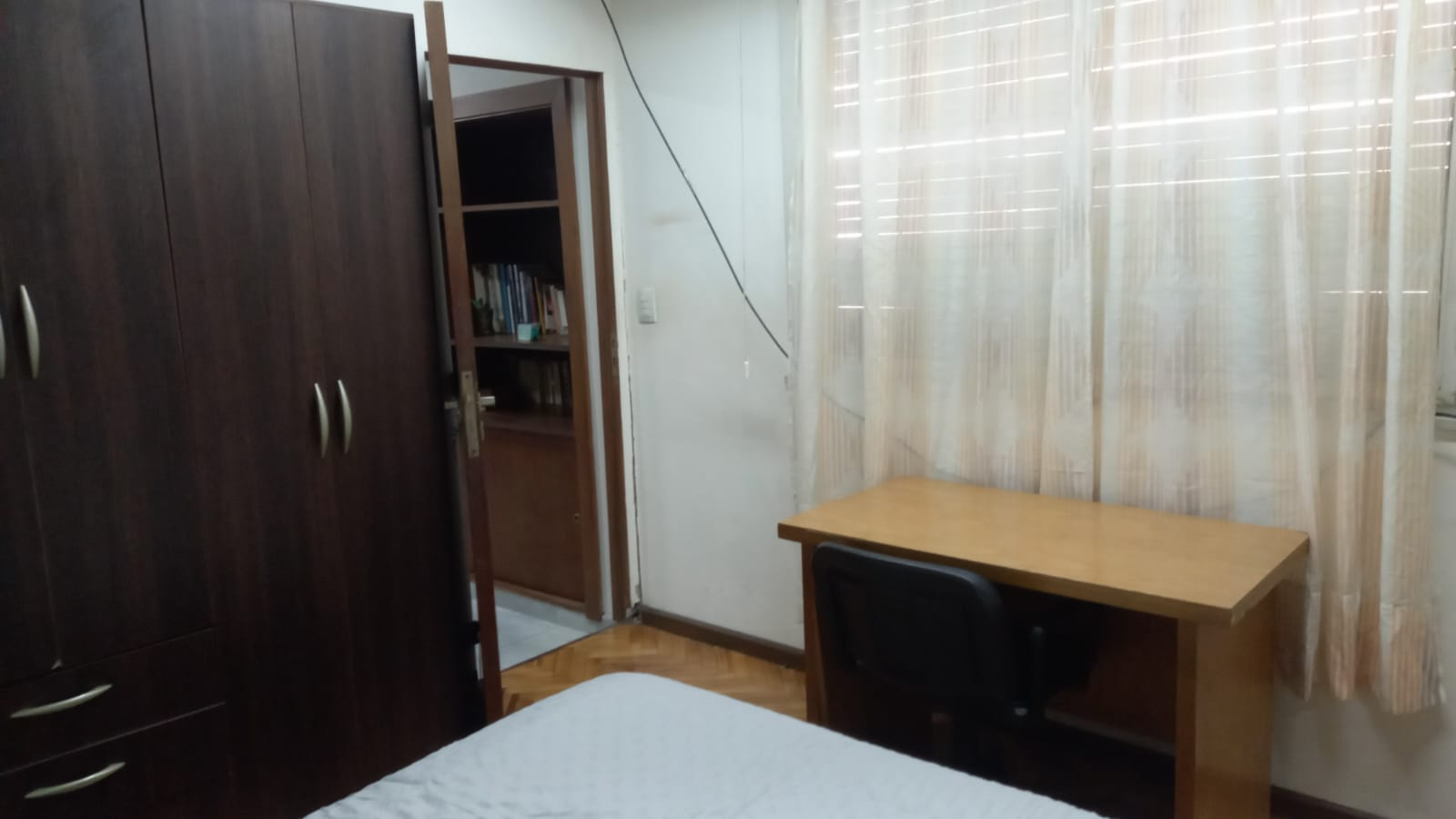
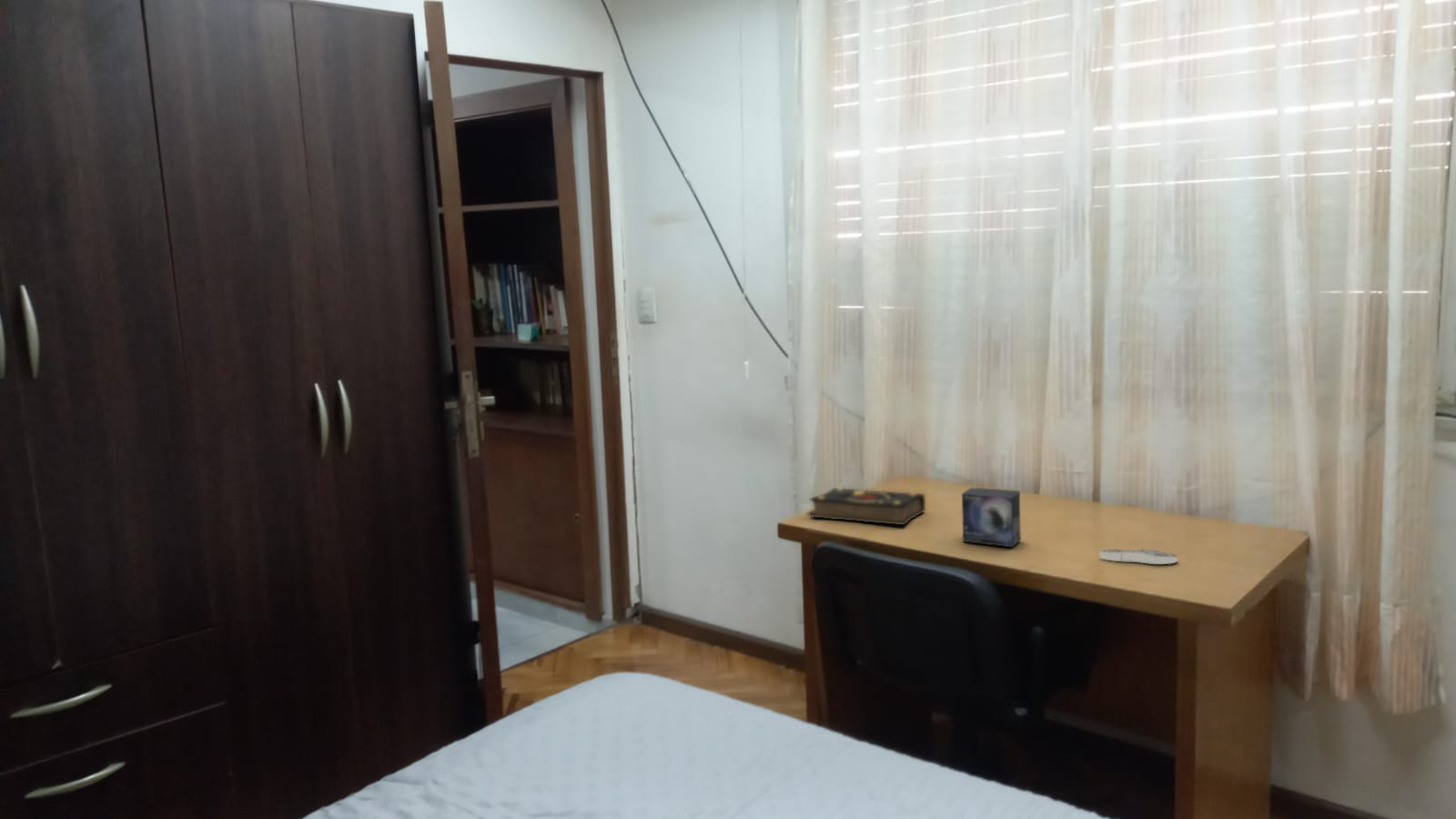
+ aerial map (1138, 552)
+ small box (991, 516)
+ book (863, 503)
